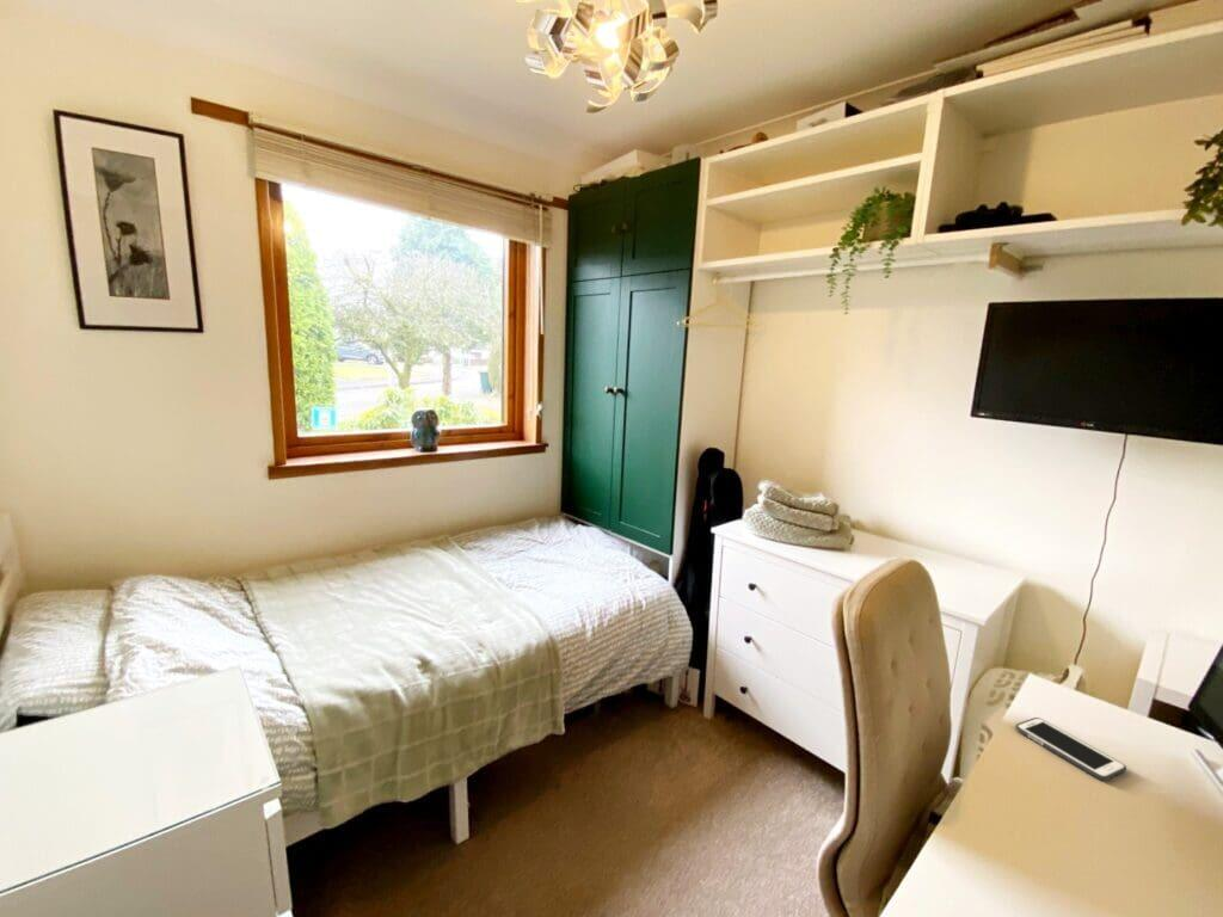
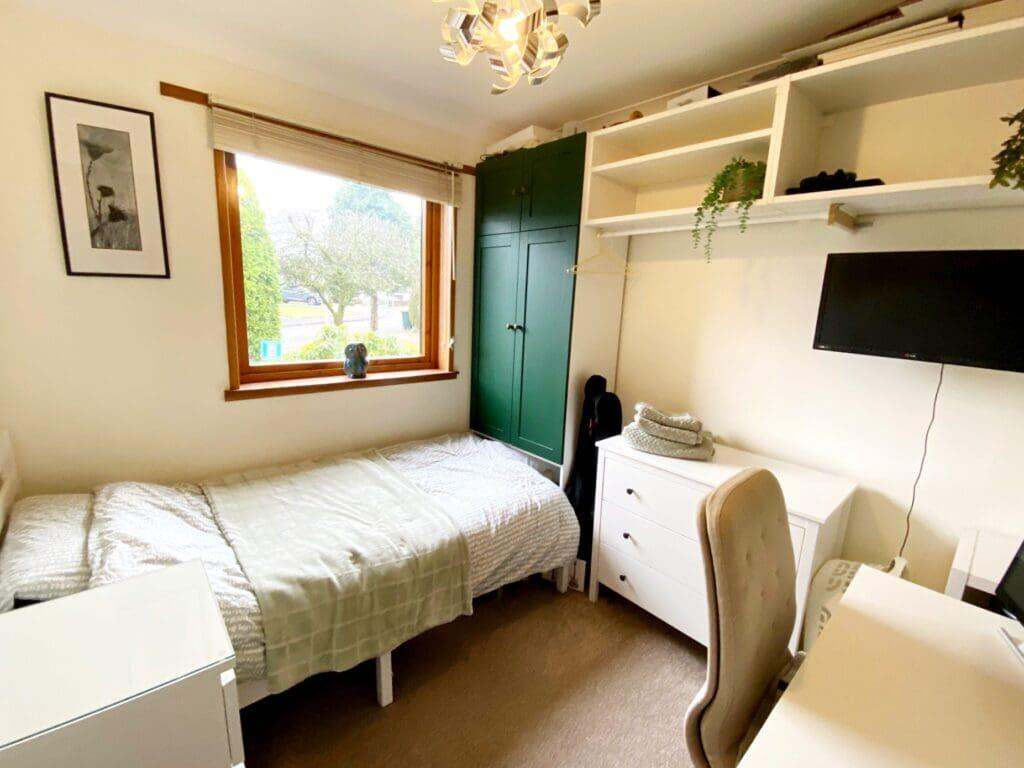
- cell phone (1068, 746)
